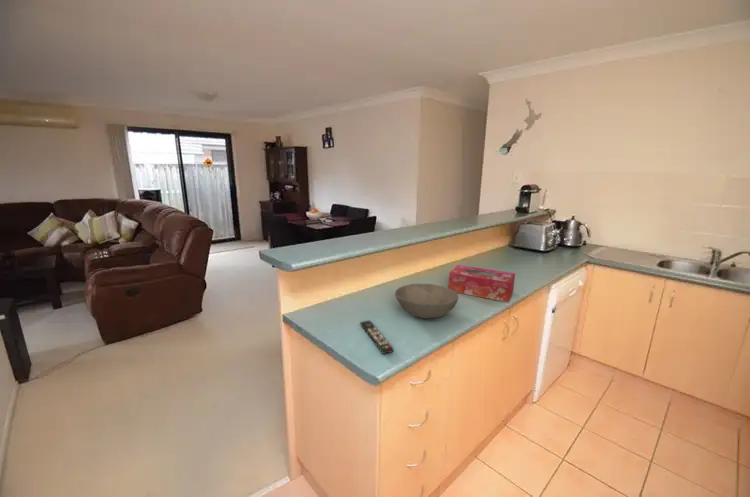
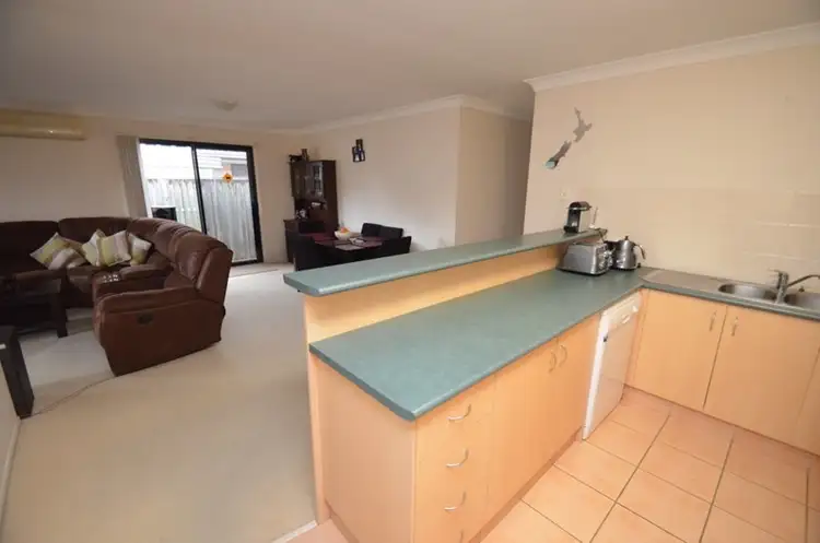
- bowl (426, 302)
- tissue box (481, 282)
- remote control (375, 335)
